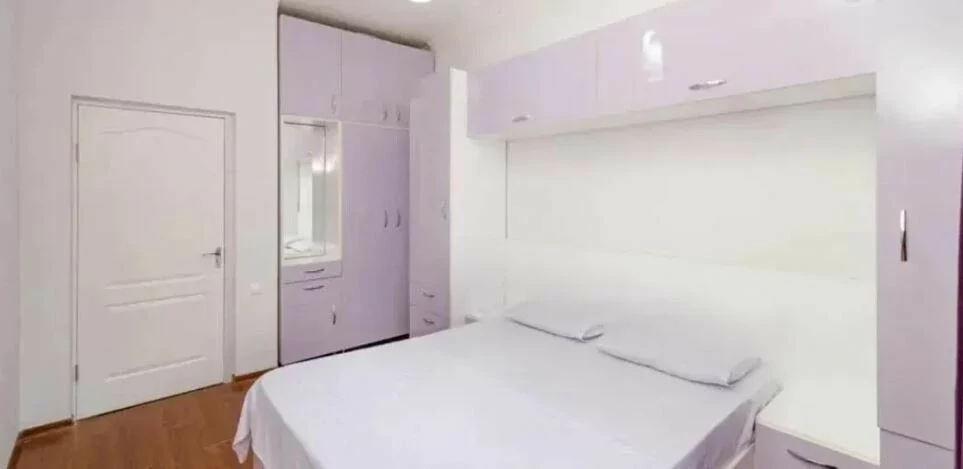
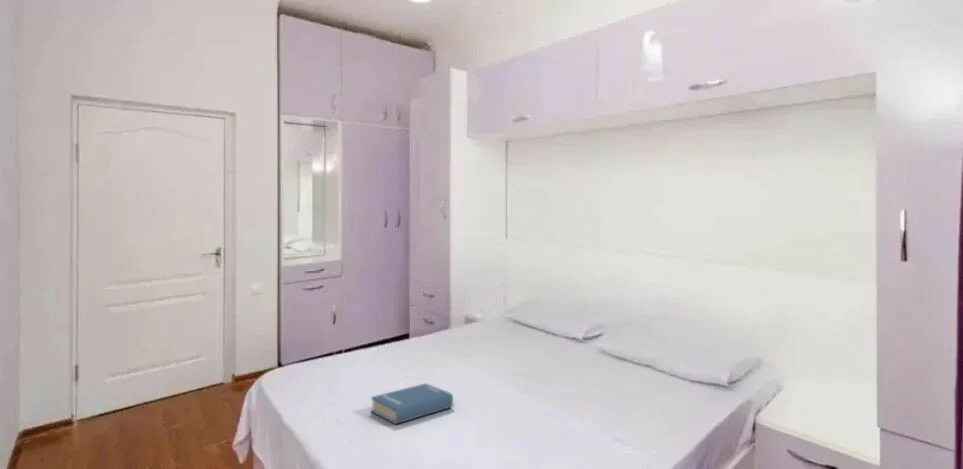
+ book (412, 402)
